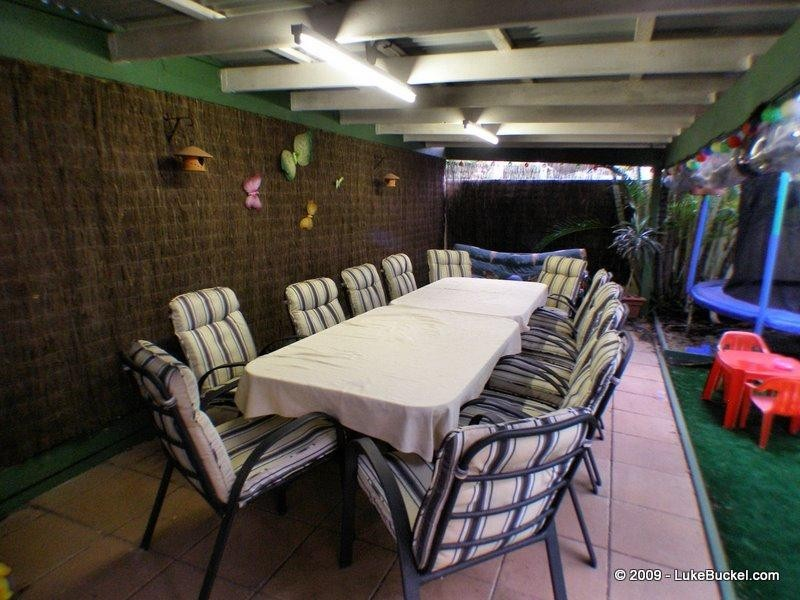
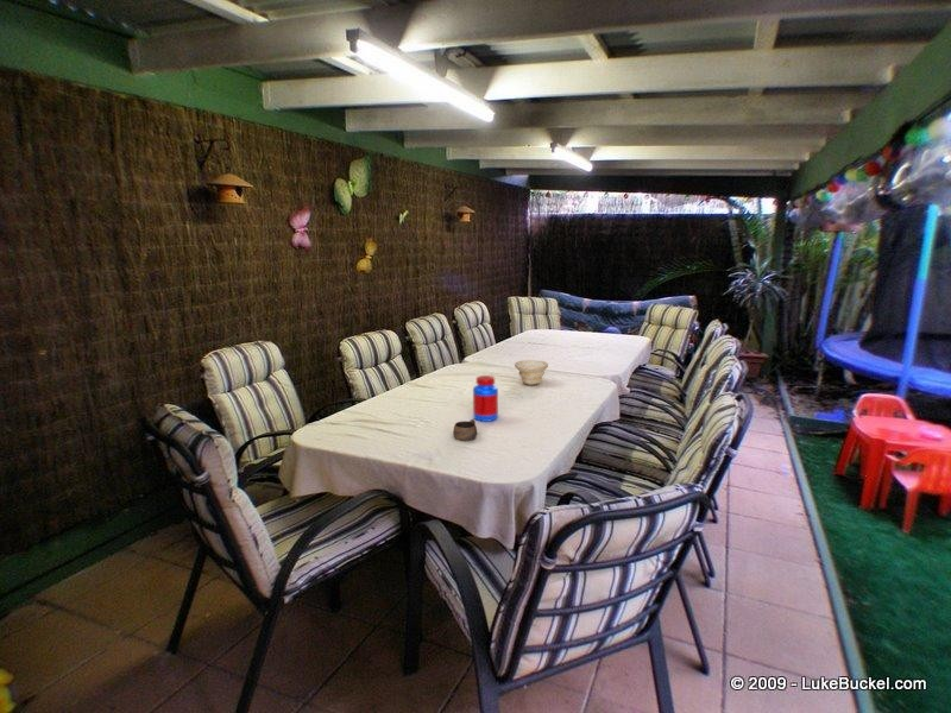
+ bowl (530, 373)
+ cup (467, 429)
+ jar (485, 398)
